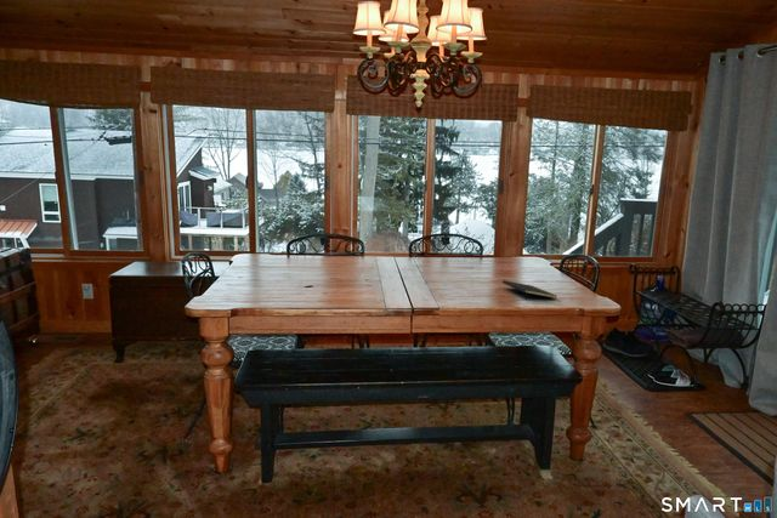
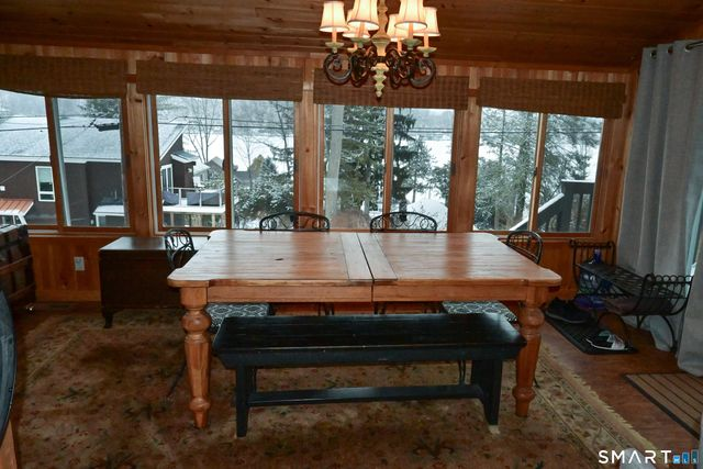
- notepad (528, 289)
